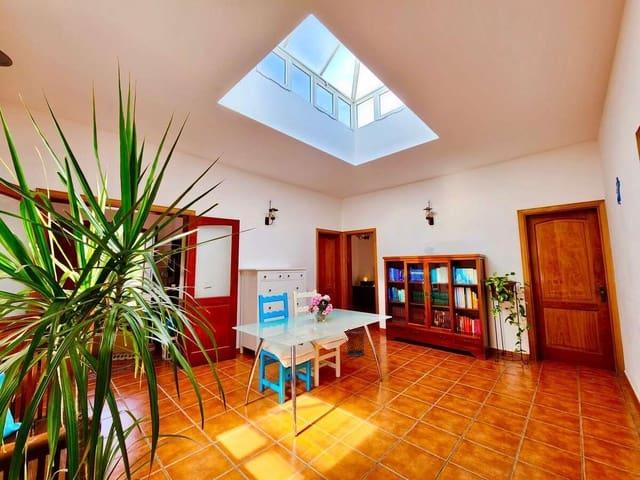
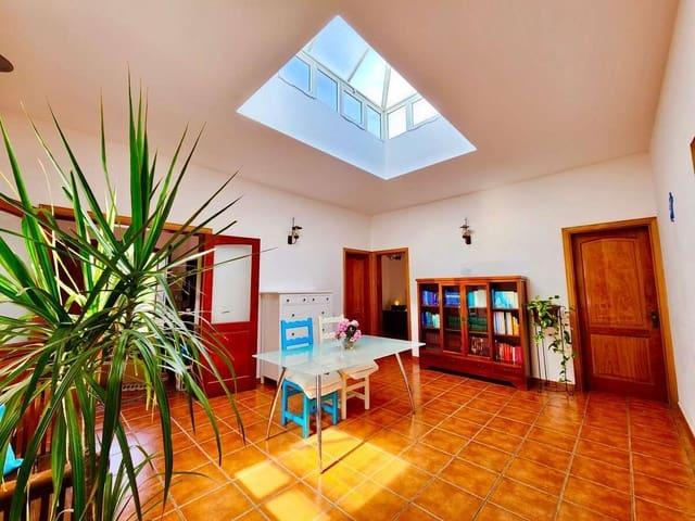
- waste bin (354, 341)
